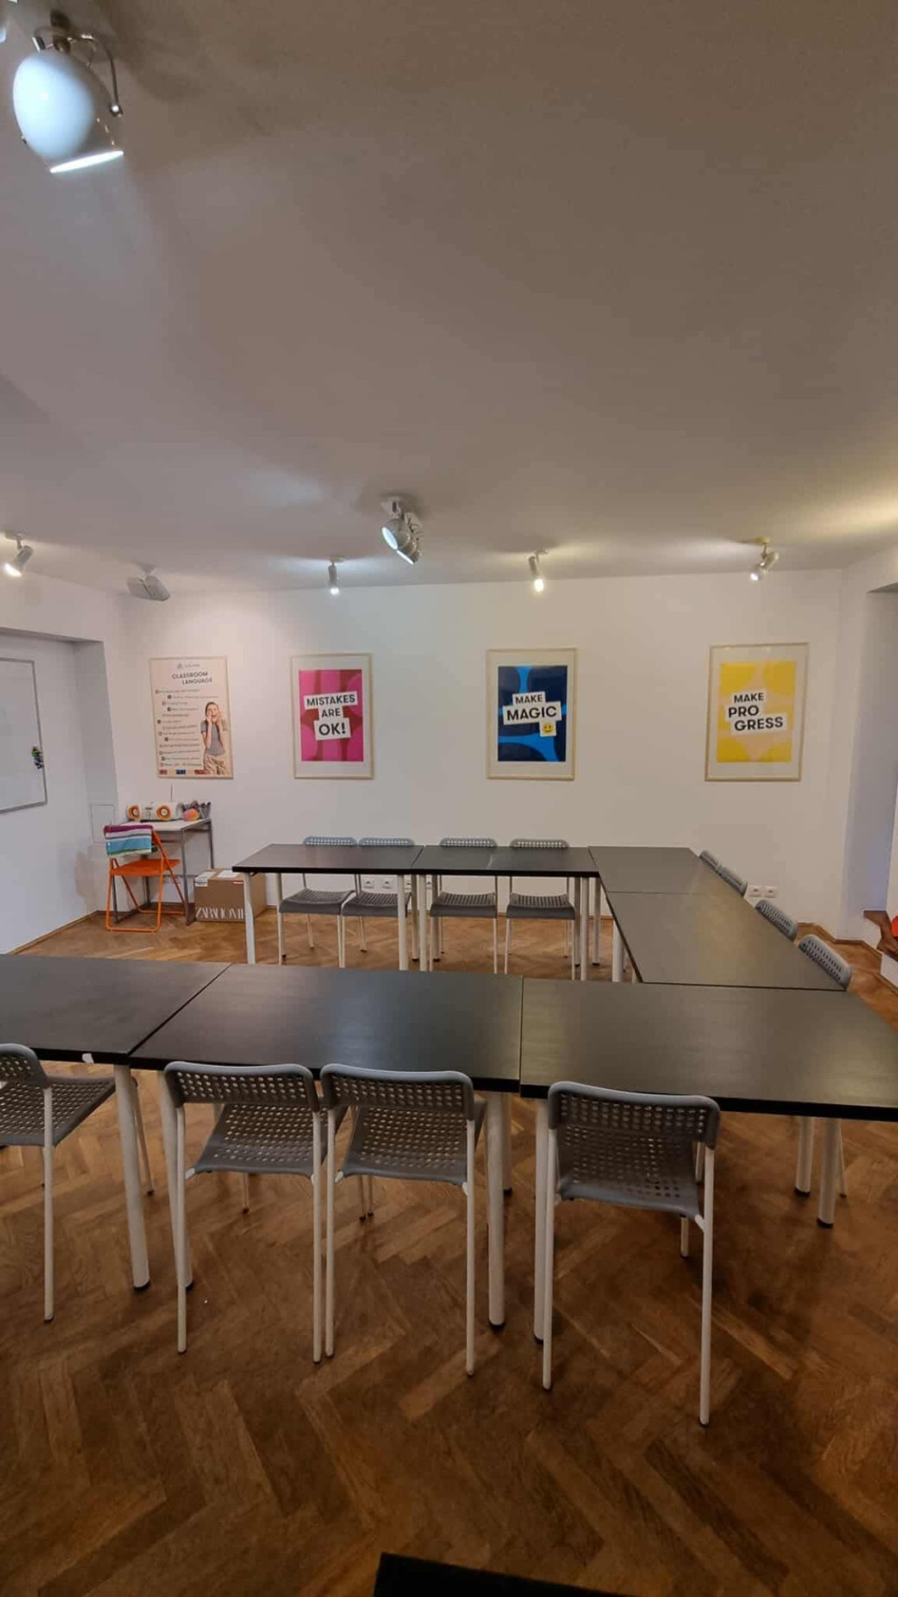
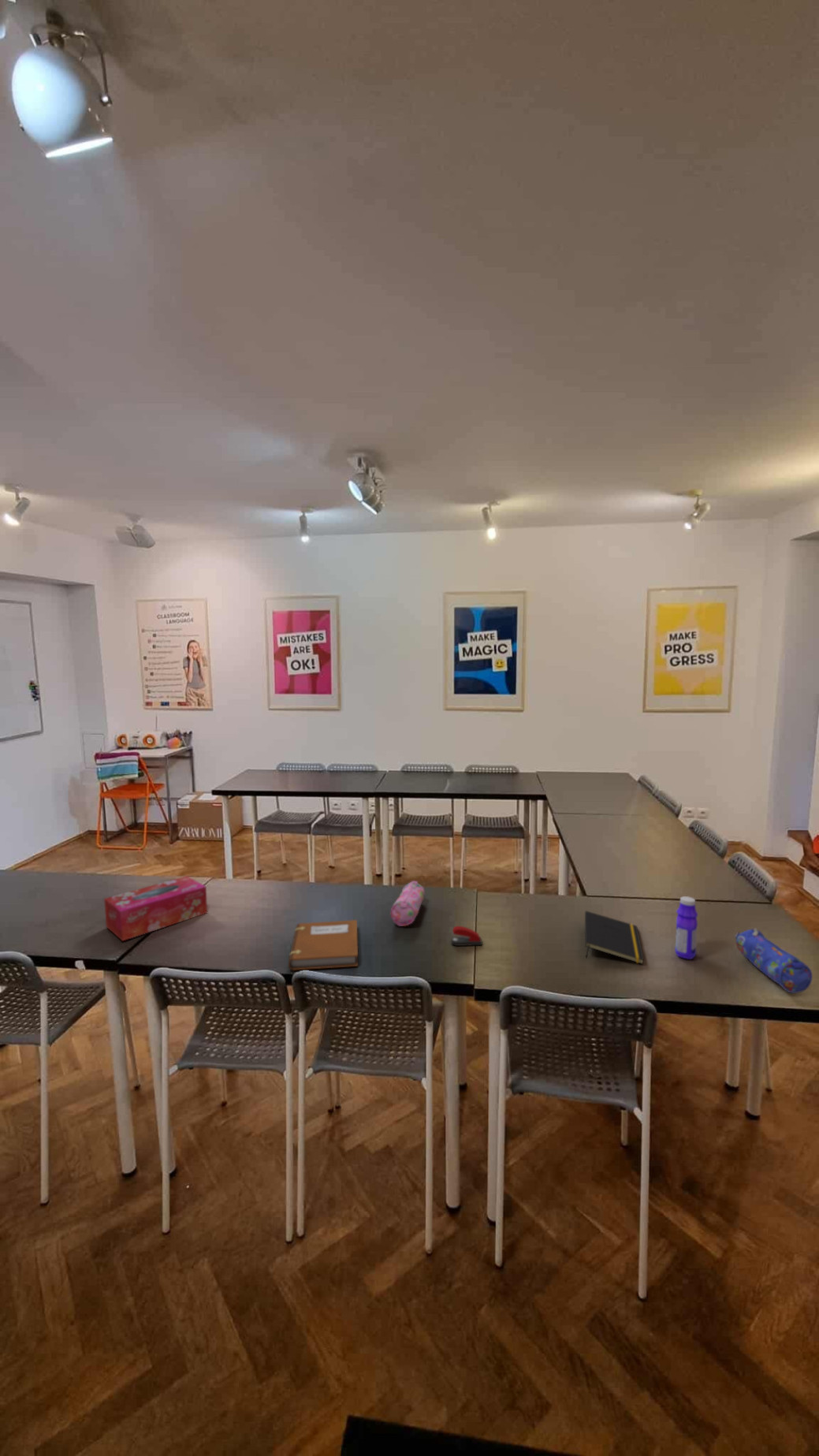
+ stapler (466, 935)
+ pencil case (408, 902)
+ notepad (612, 935)
+ notebook (325, 942)
+ bottle (686, 926)
+ tissue box (157, 906)
+ pencil case (771, 957)
